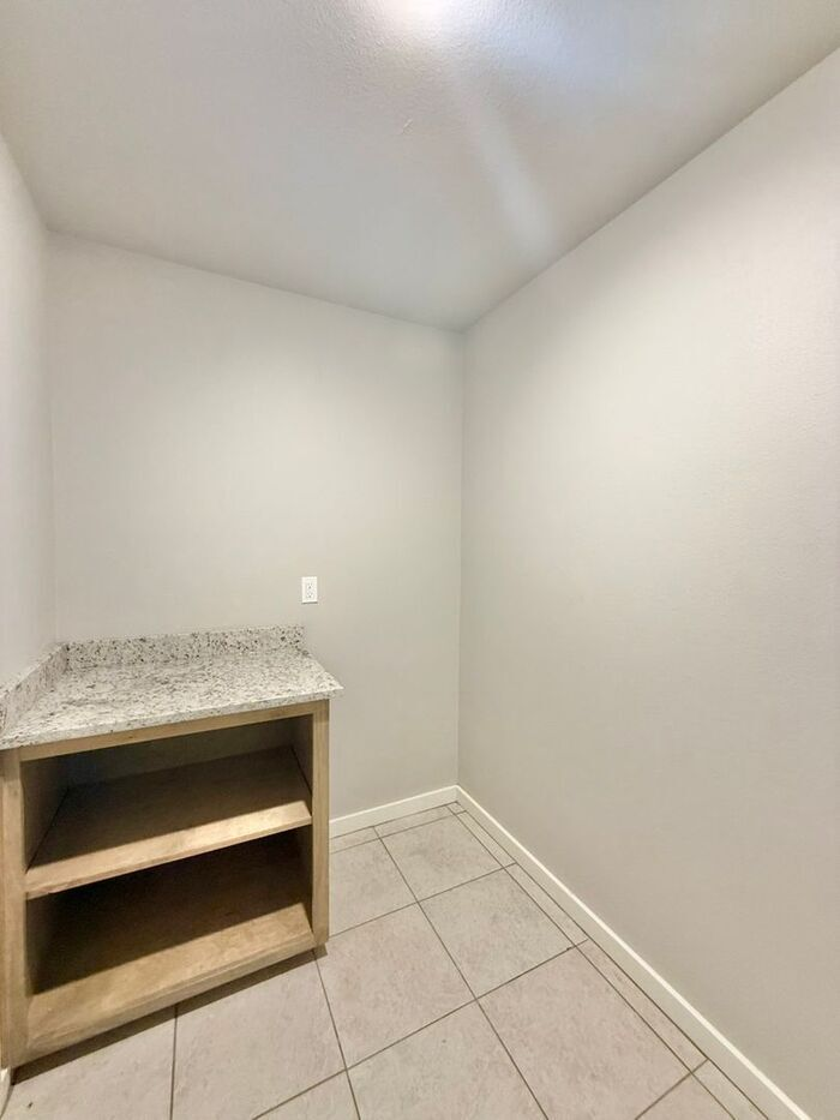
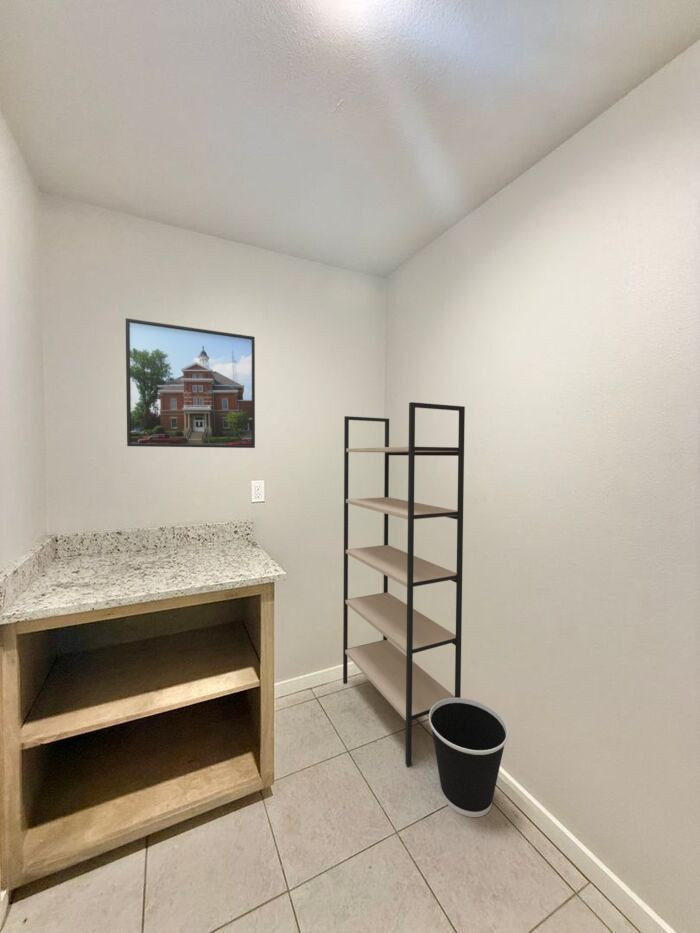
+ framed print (194, 388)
+ wastebasket (466, 757)
+ shelving unit (395, 563)
